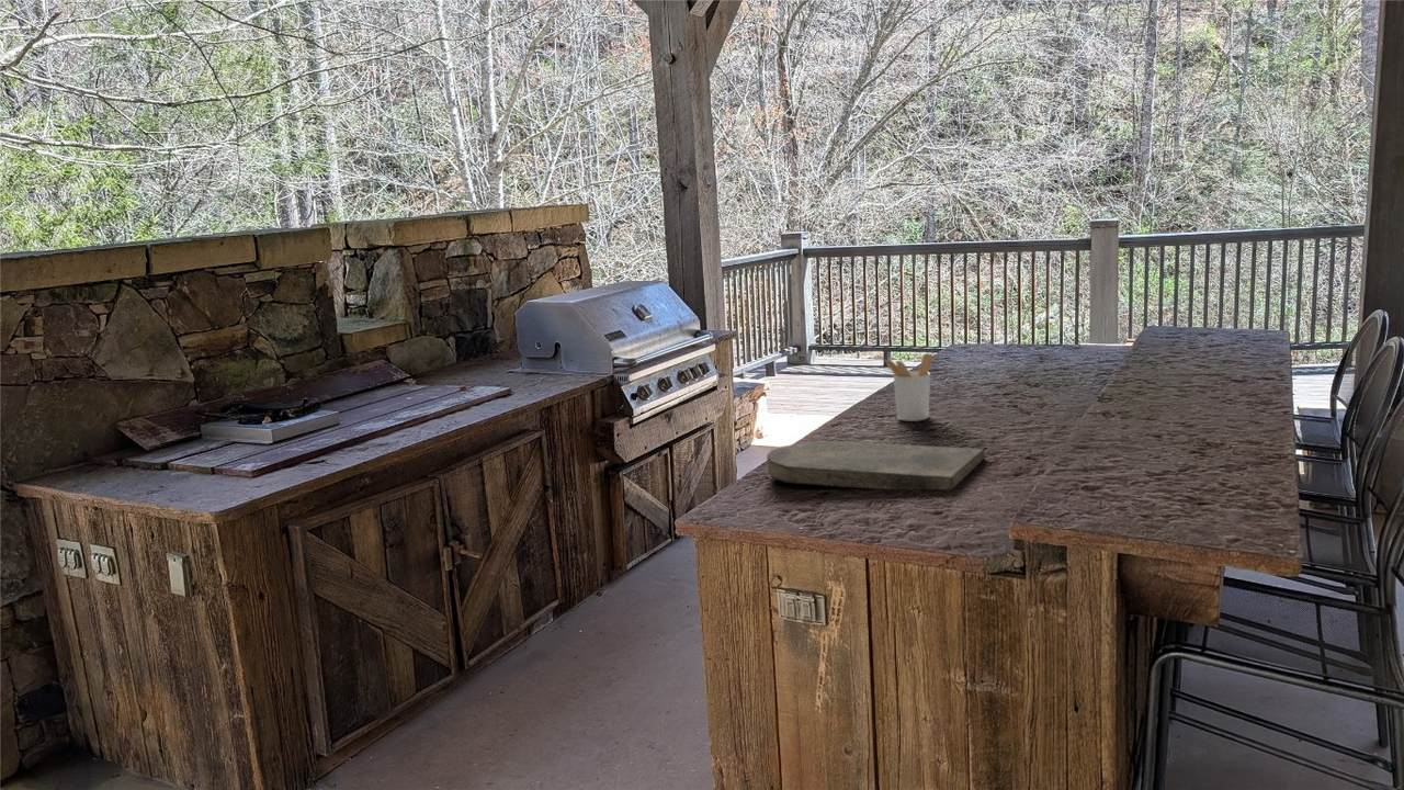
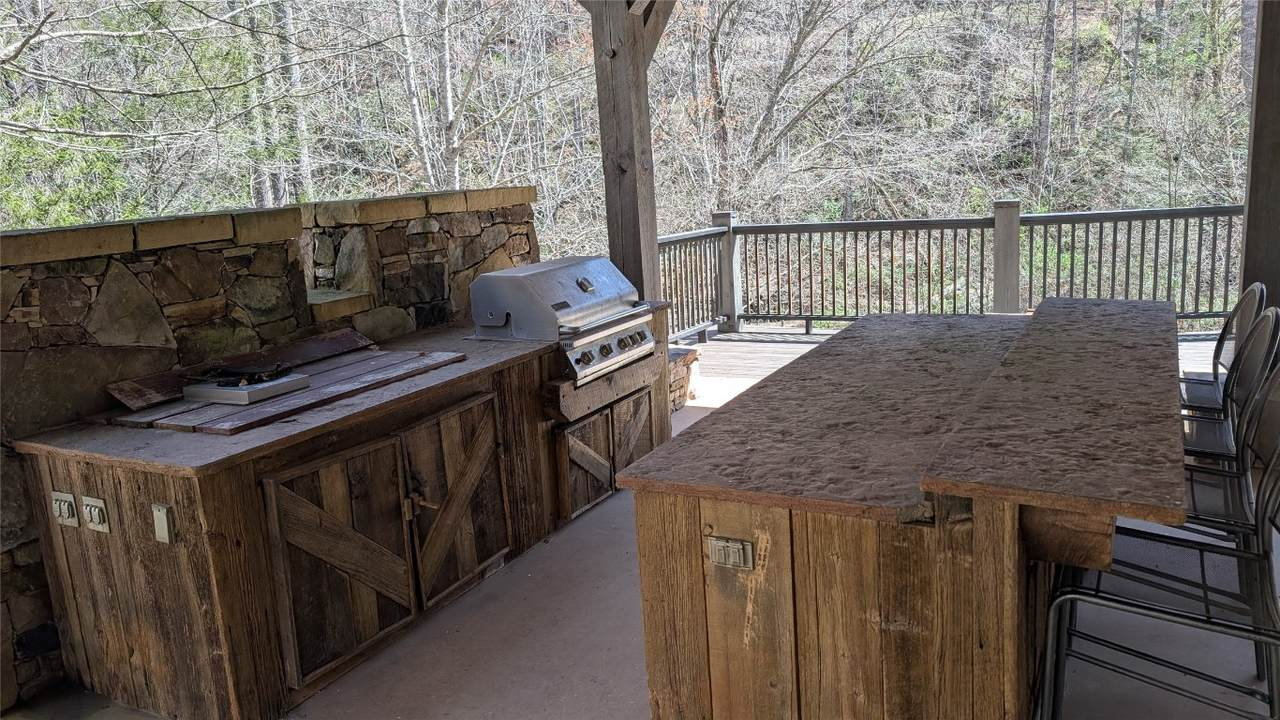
- cutting board (865, 464)
- utensil holder (906, 386)
